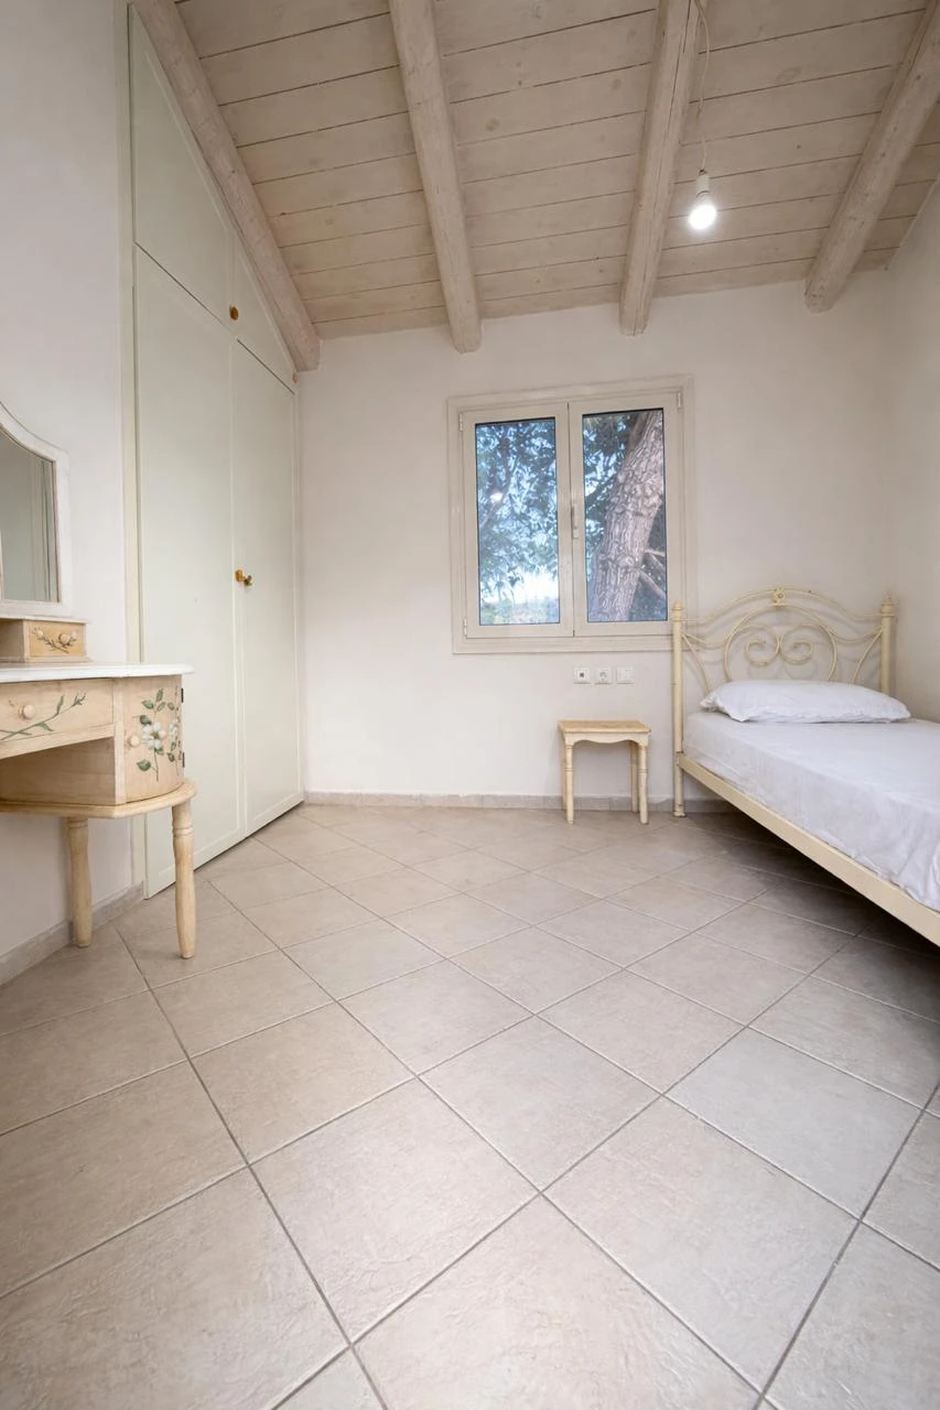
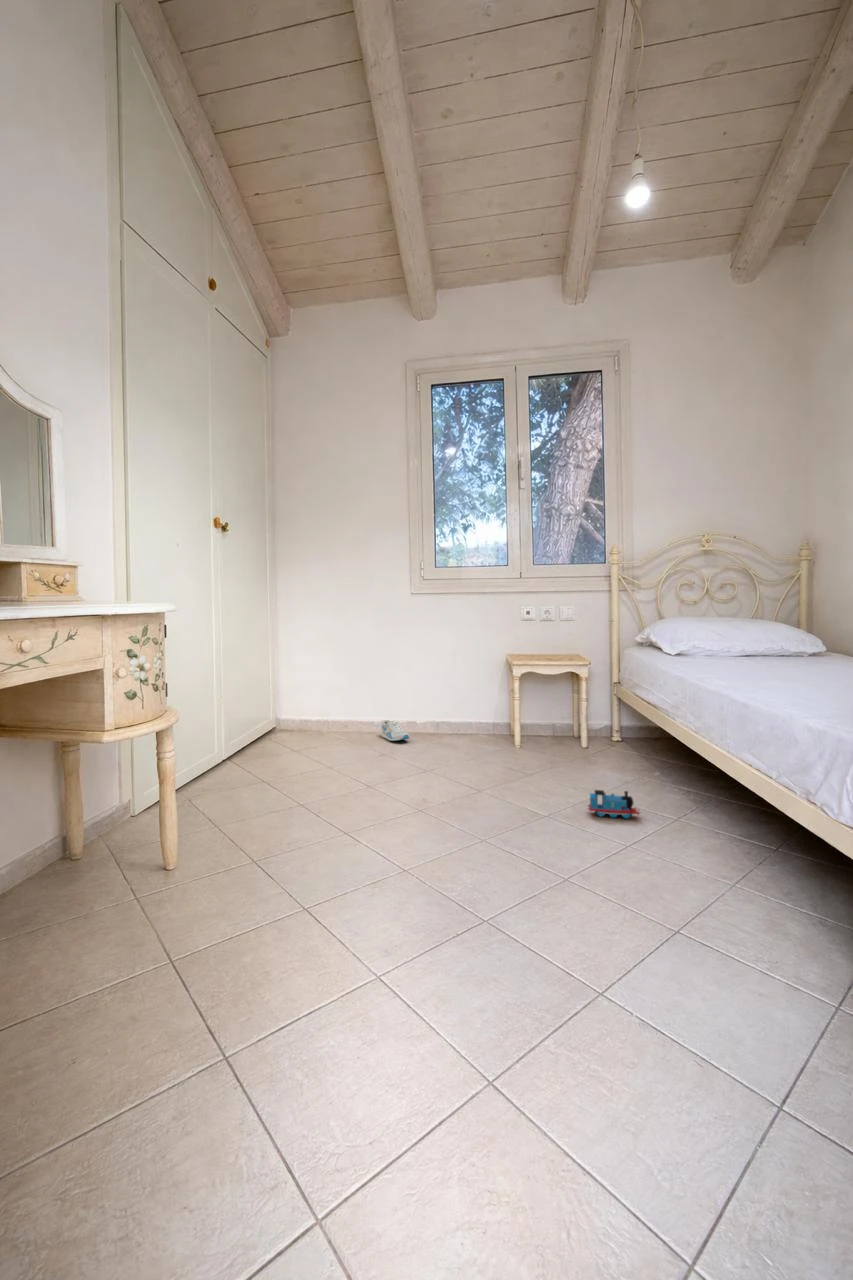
+ toy train (613, 803)
+ sneaker (394, 730)
